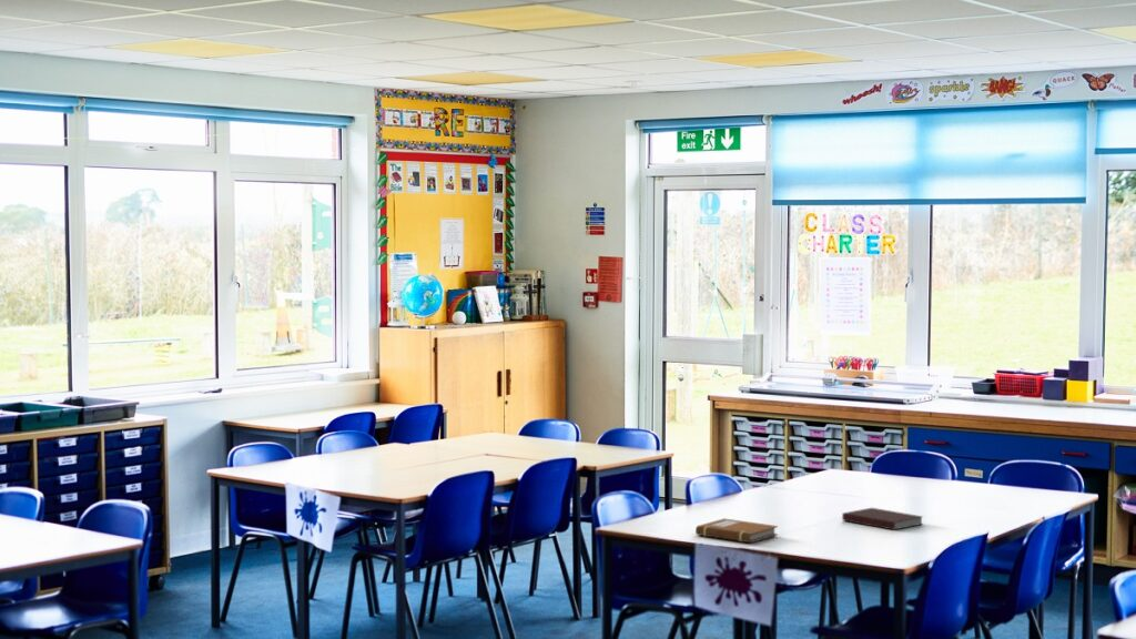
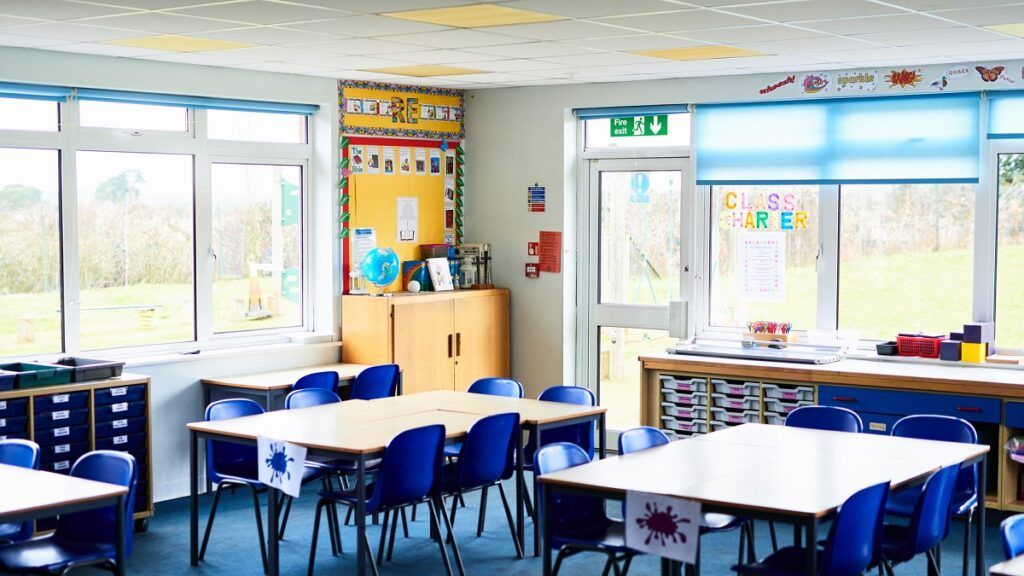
- notebook (882, 518)
- notebook (734, 530)
